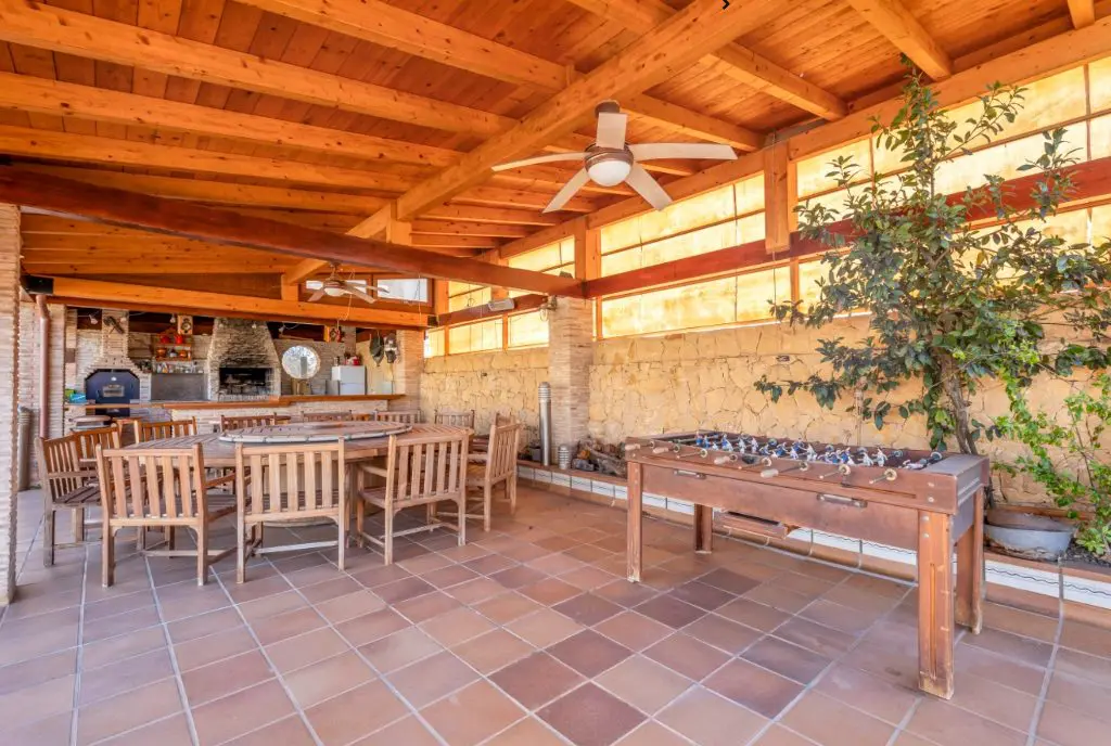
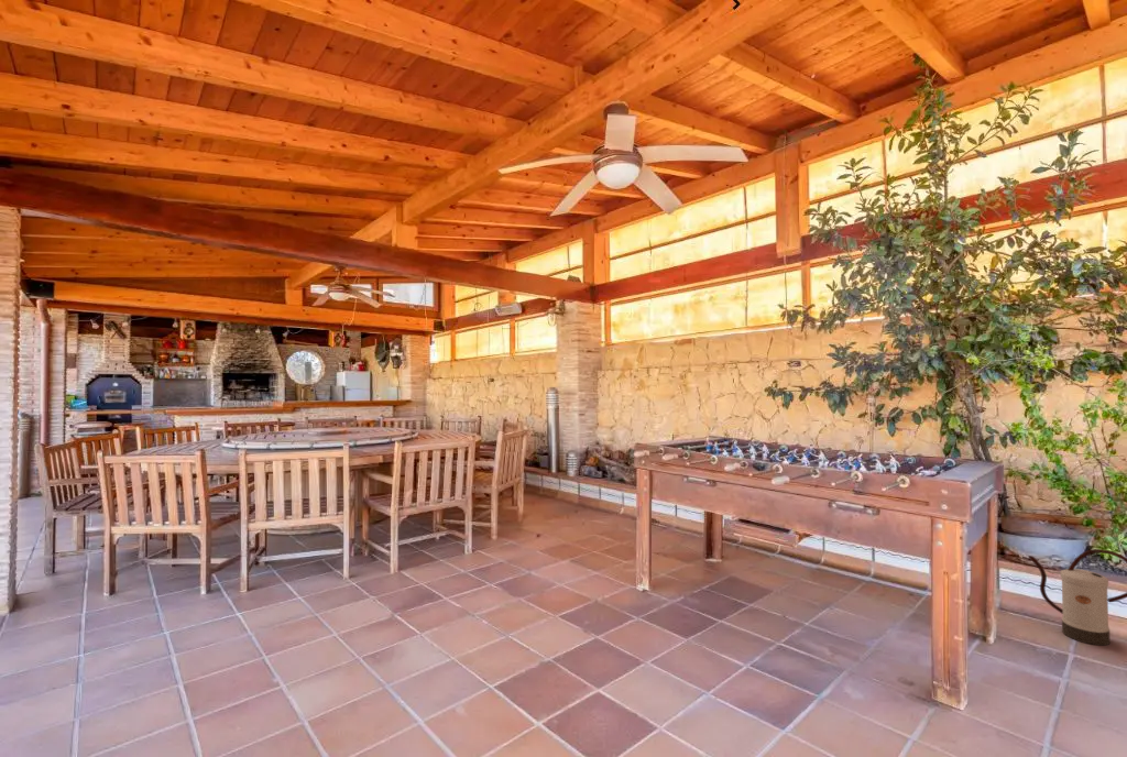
+ watering can (1082, 591)
